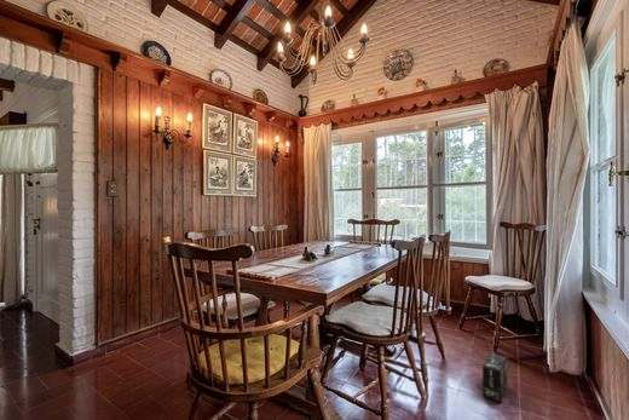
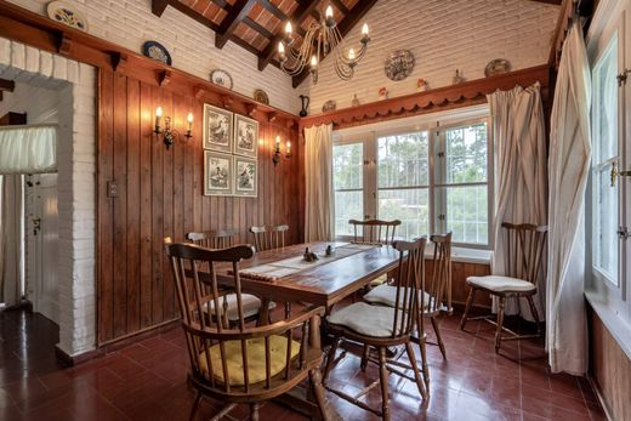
- box (495, 375)
